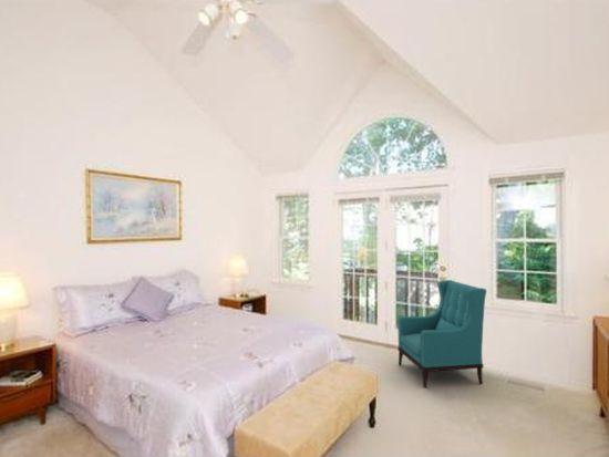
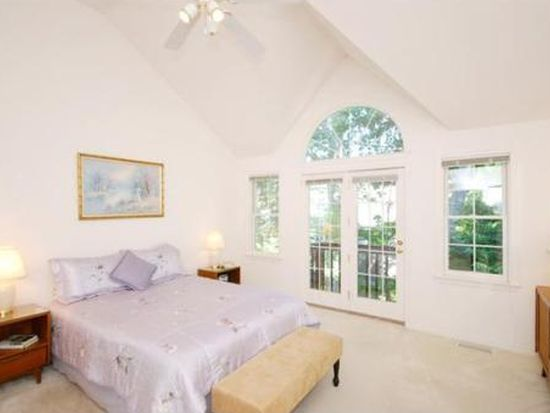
- armchair (438, 329)
